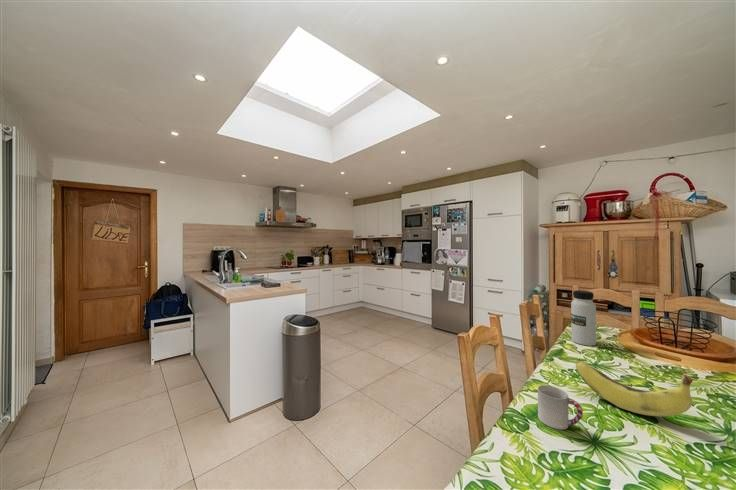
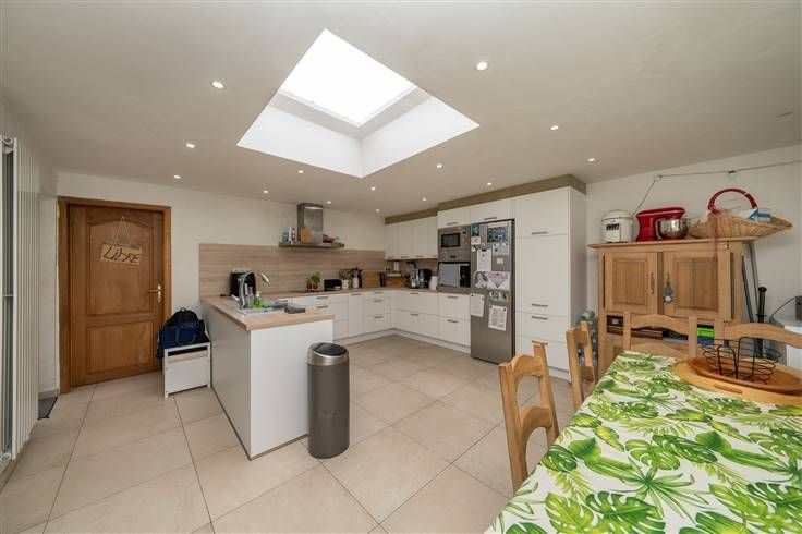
- banana (626, 385)
- water bottle (583, 316)
- cup (559, 408)
